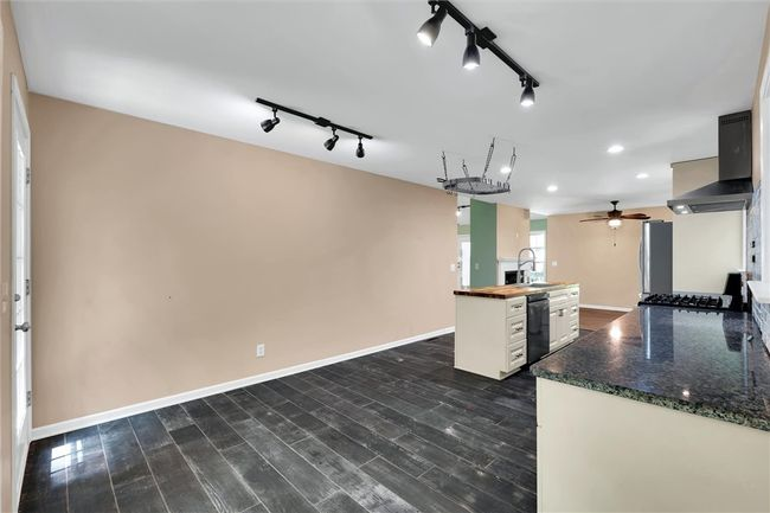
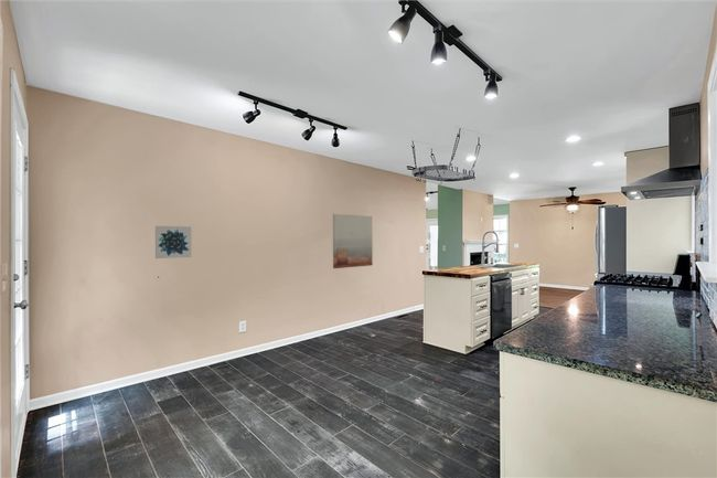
+ wall art (353, 241)
+ wall art (173, 242)
